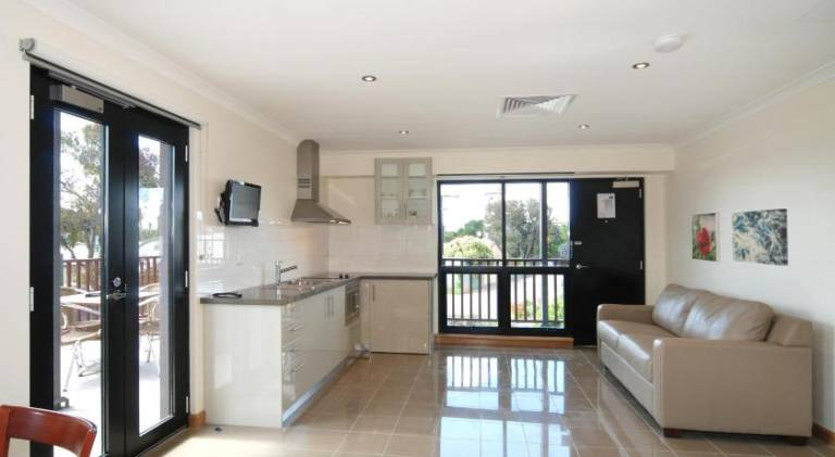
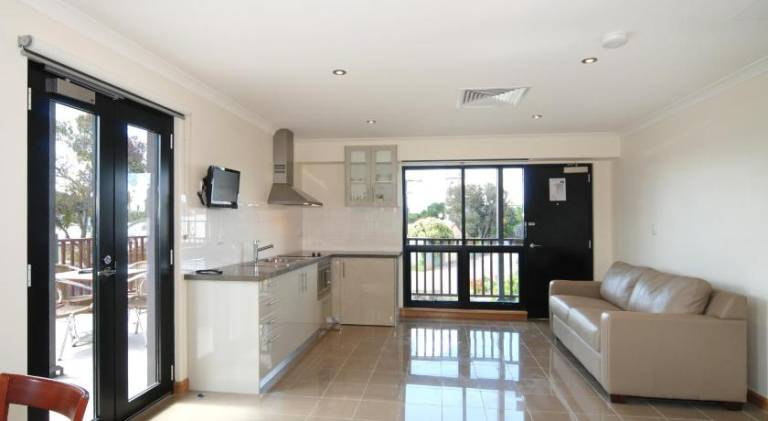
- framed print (705, 237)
- wall art (757, 237)
